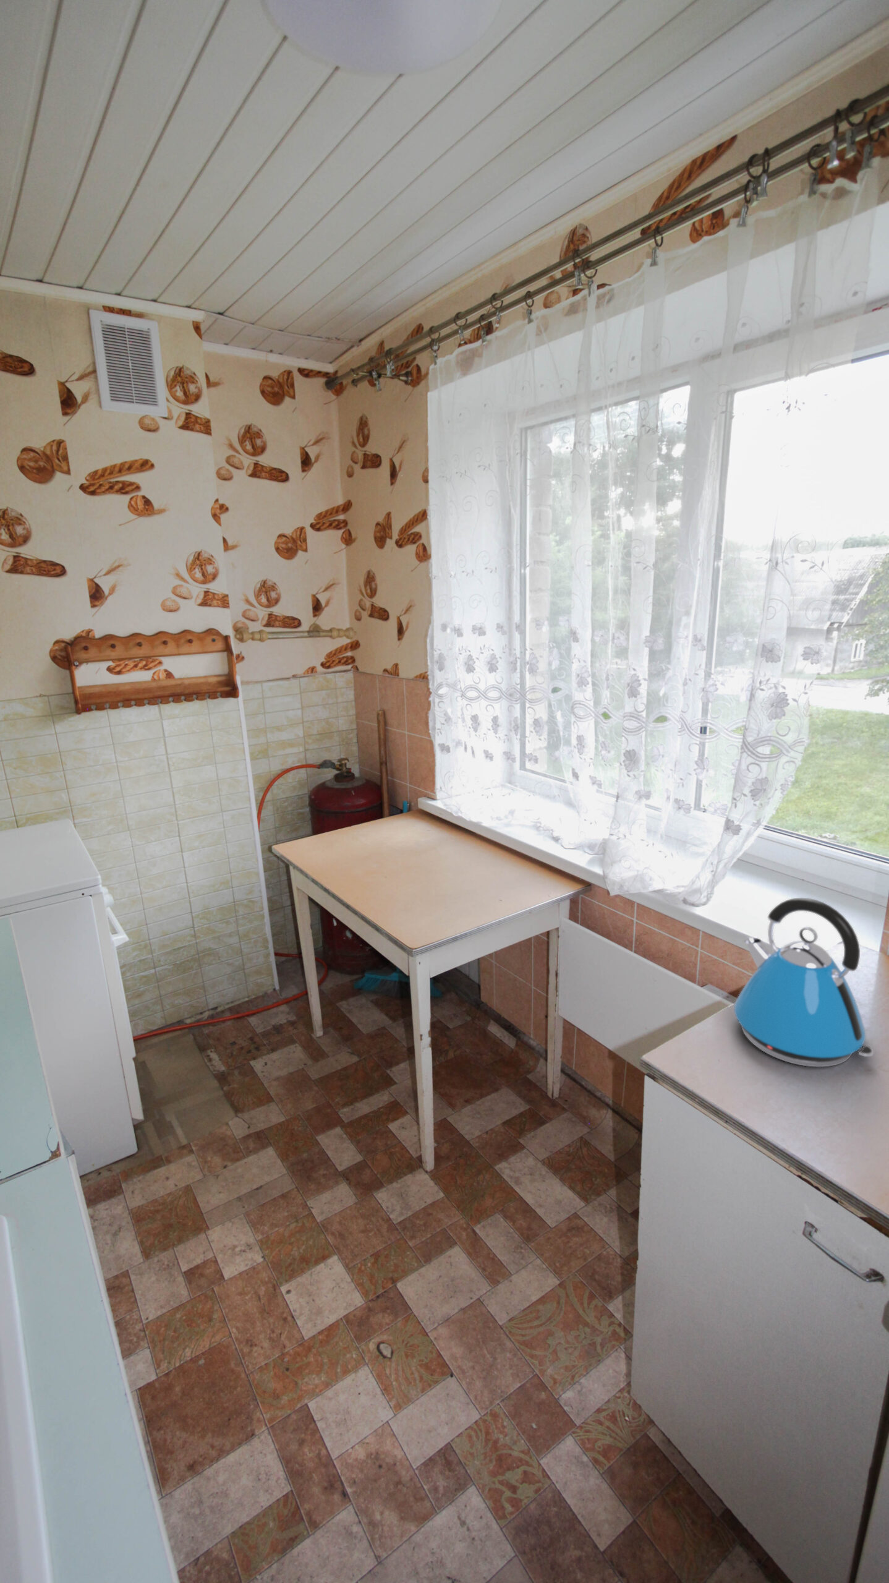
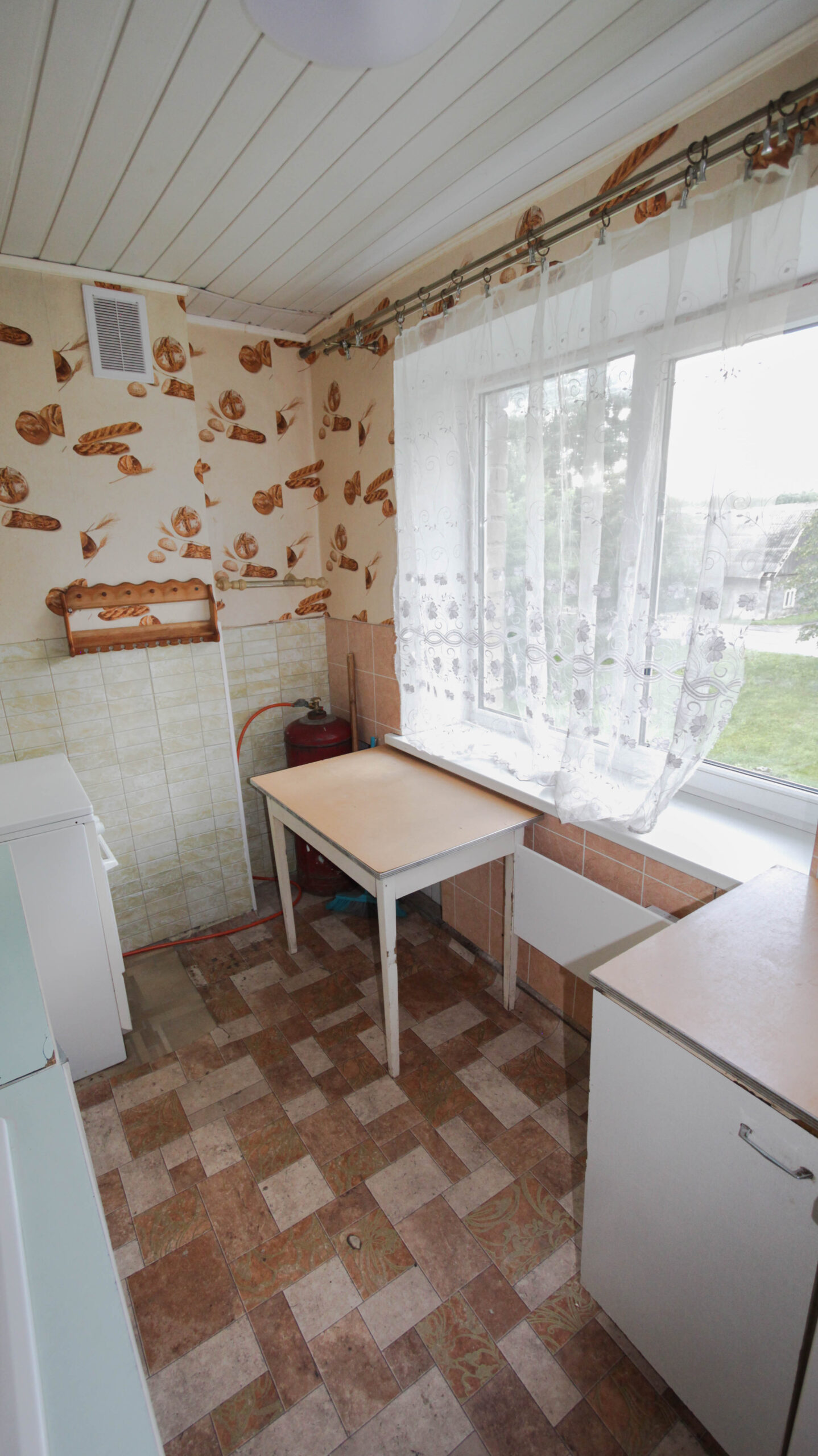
- kettle (807, 970)
